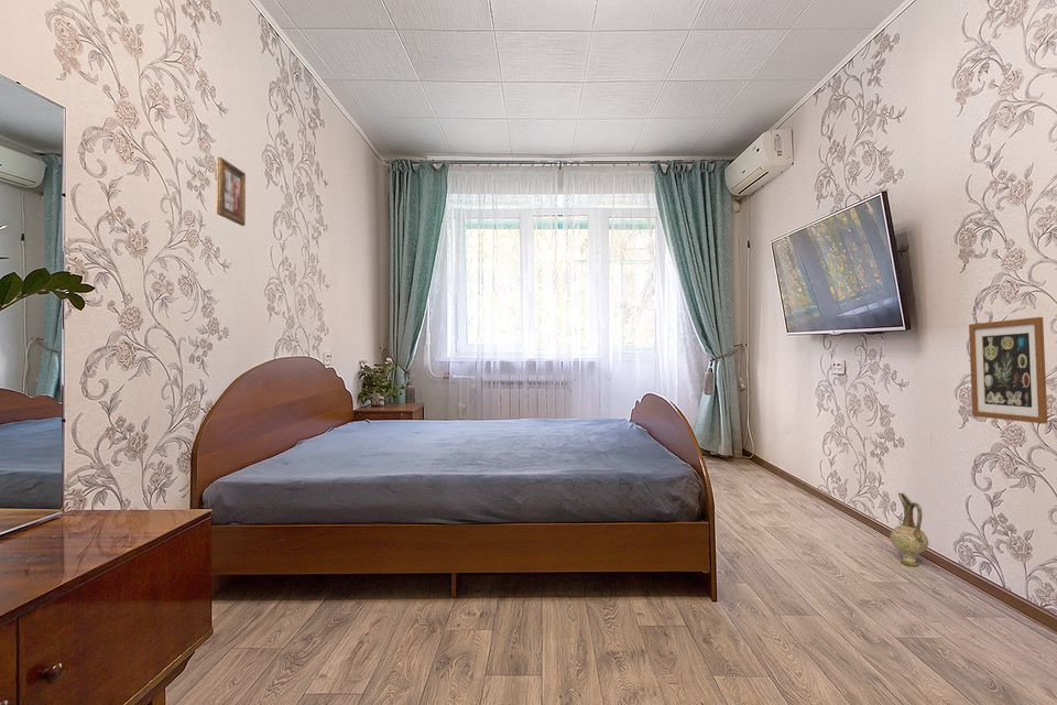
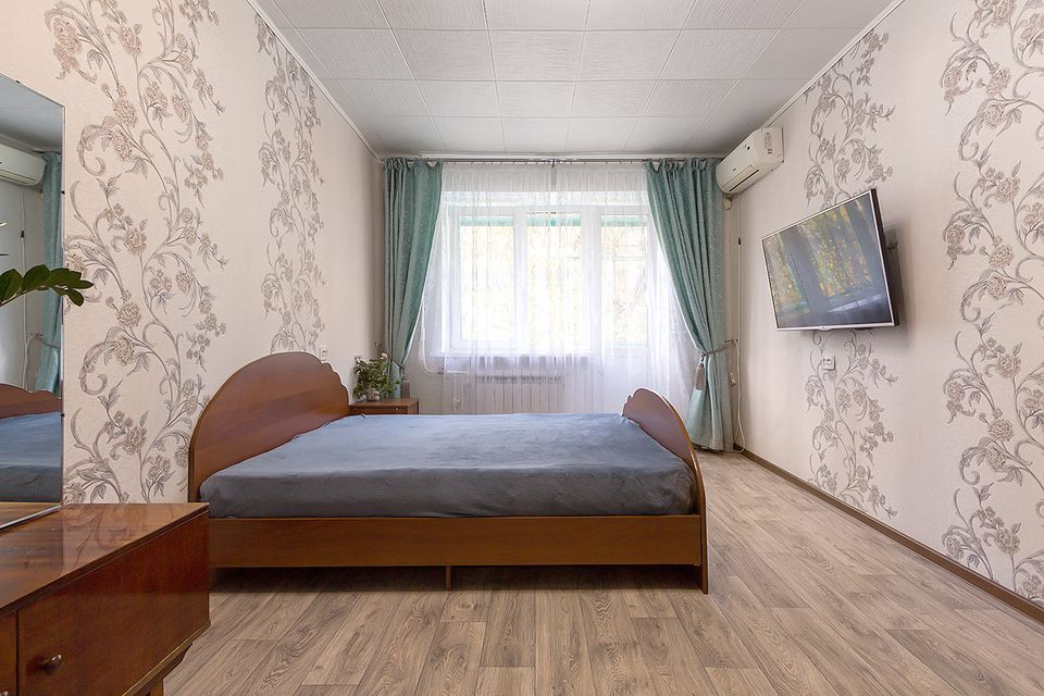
- wall art (1004, 370)
- picture frame (231, 193)
- ceramic jug (909, 530)
